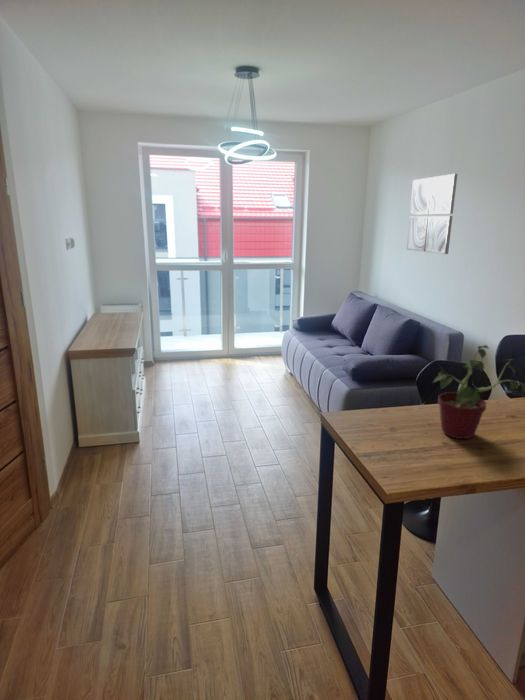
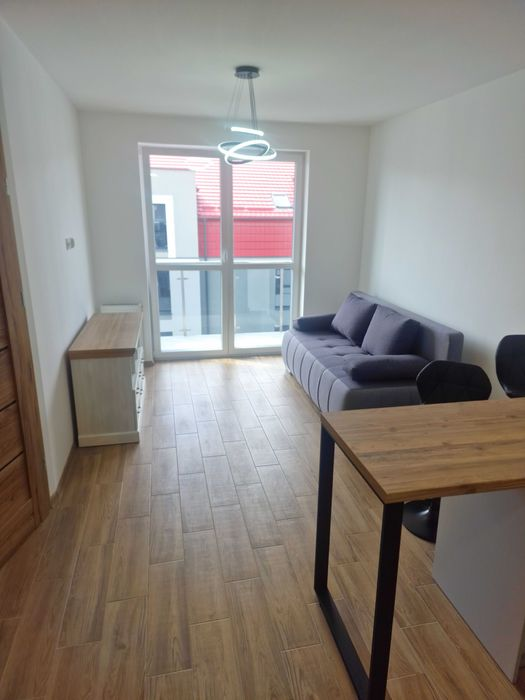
- potted plant (481, 393)
- wall art (429, 216)
